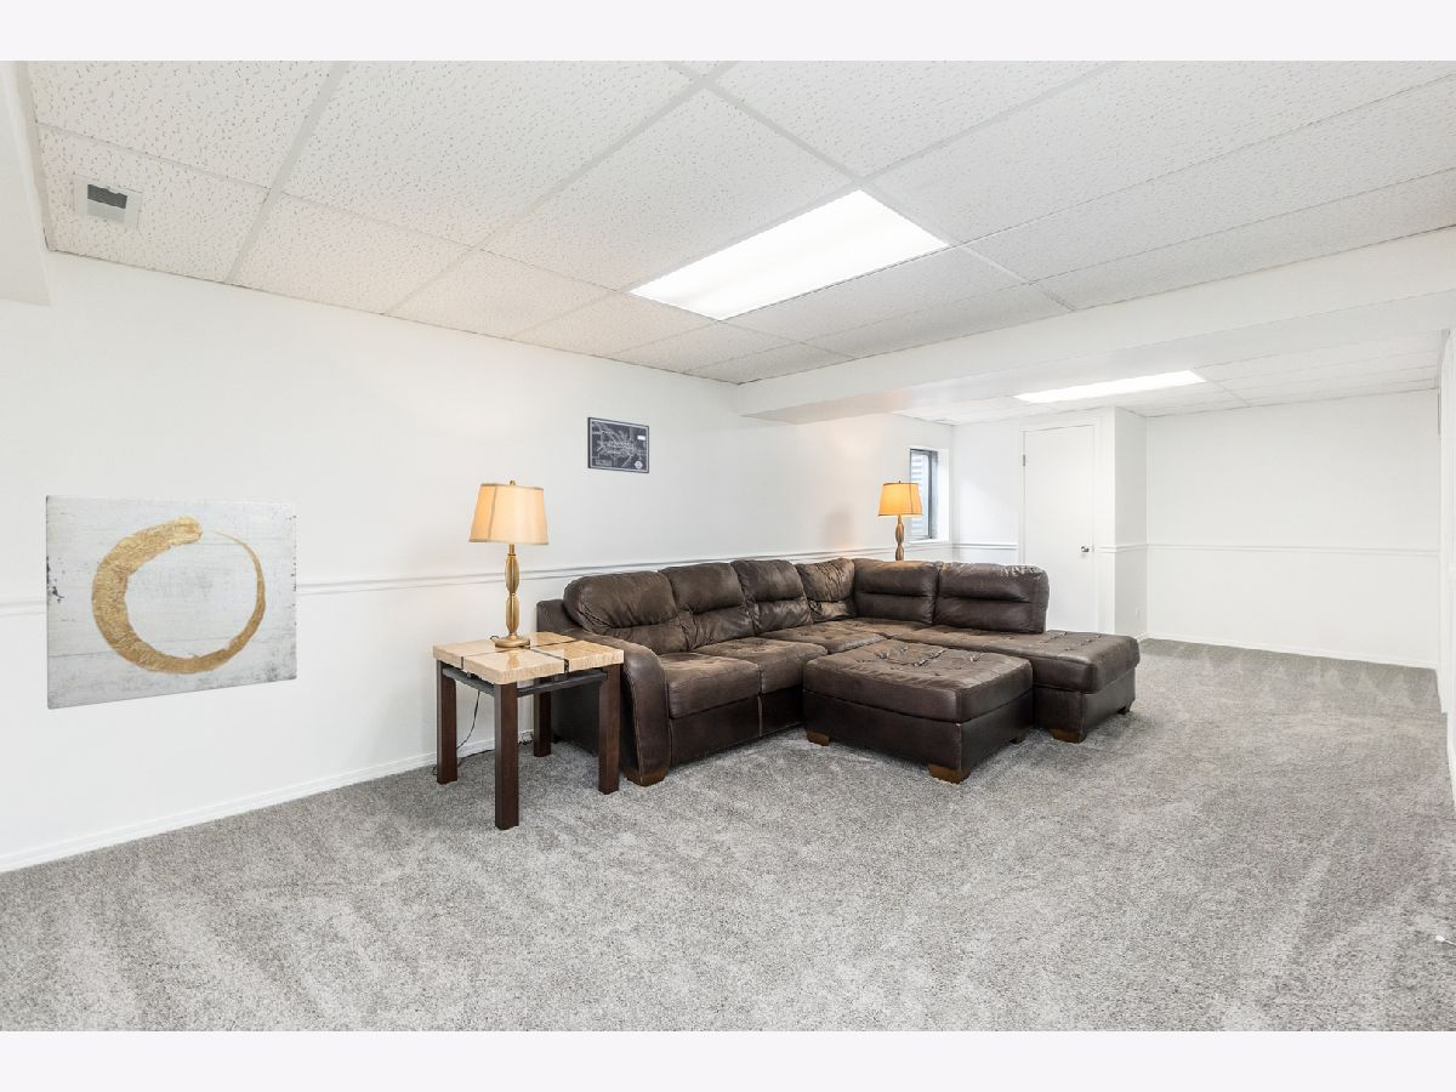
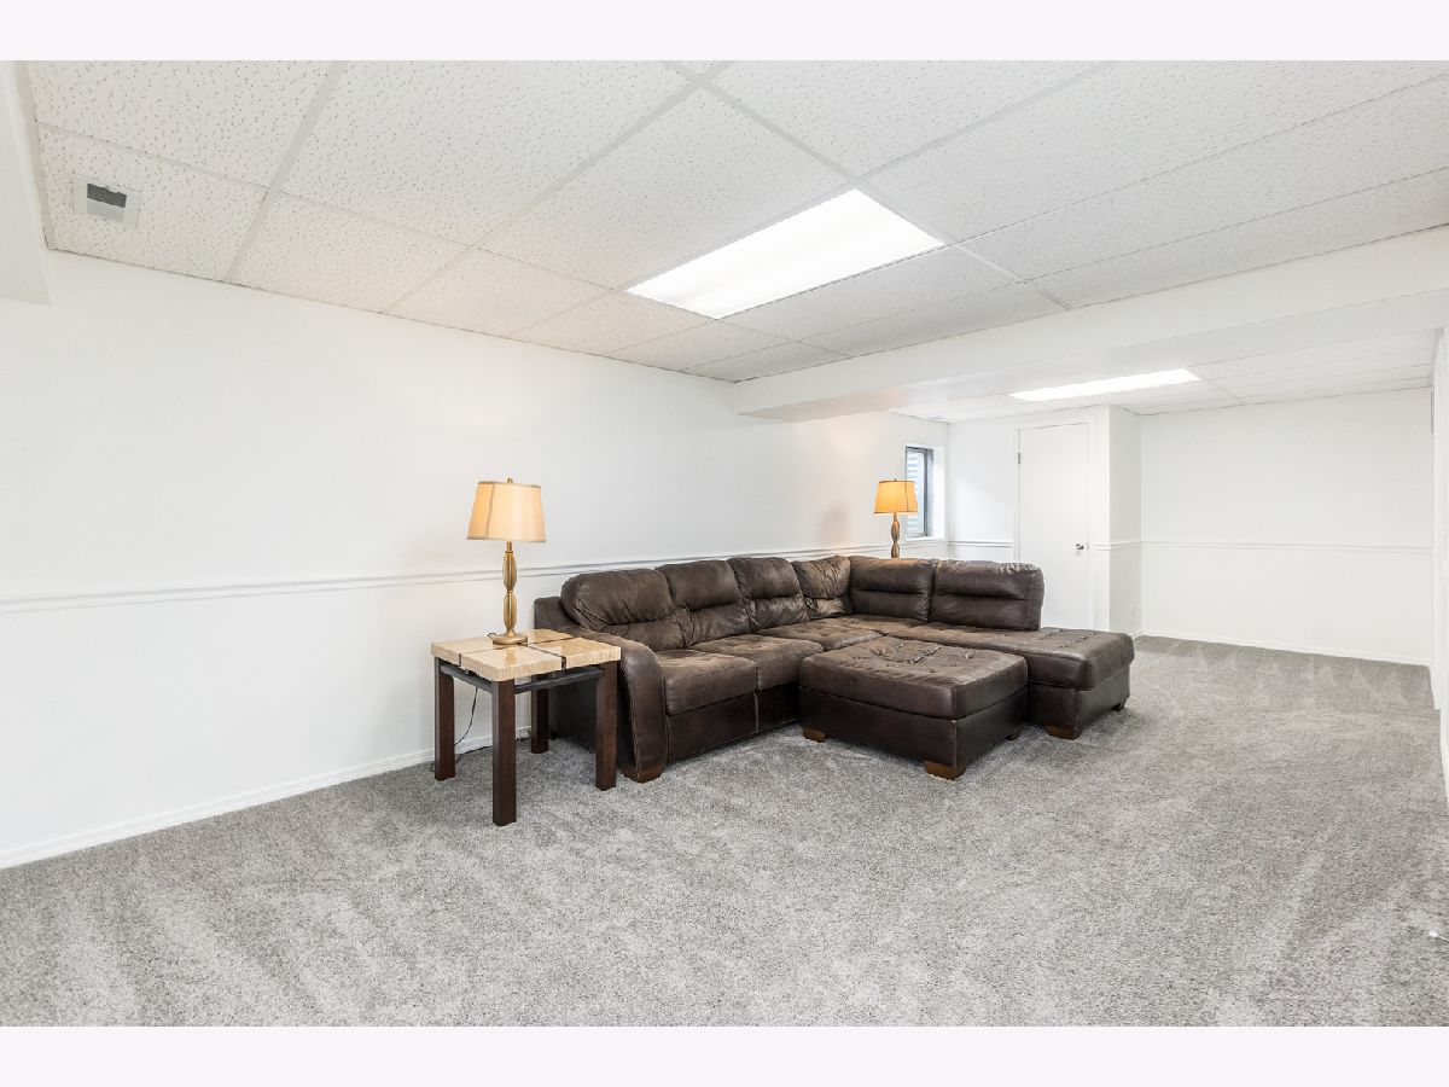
- wall art (183, 596)
- wall art (619, 445)
